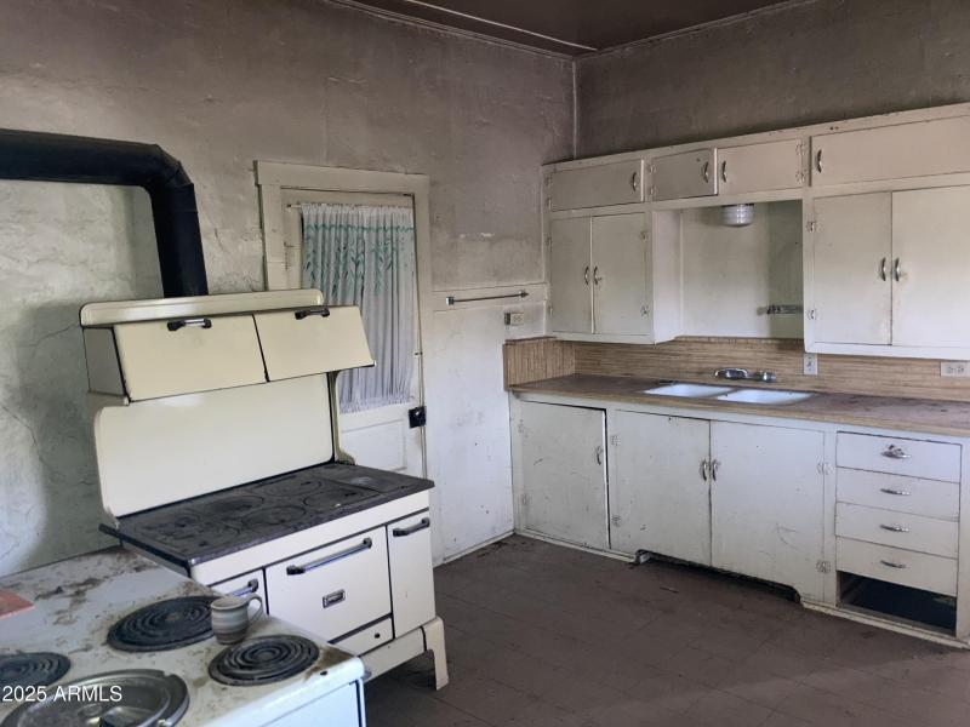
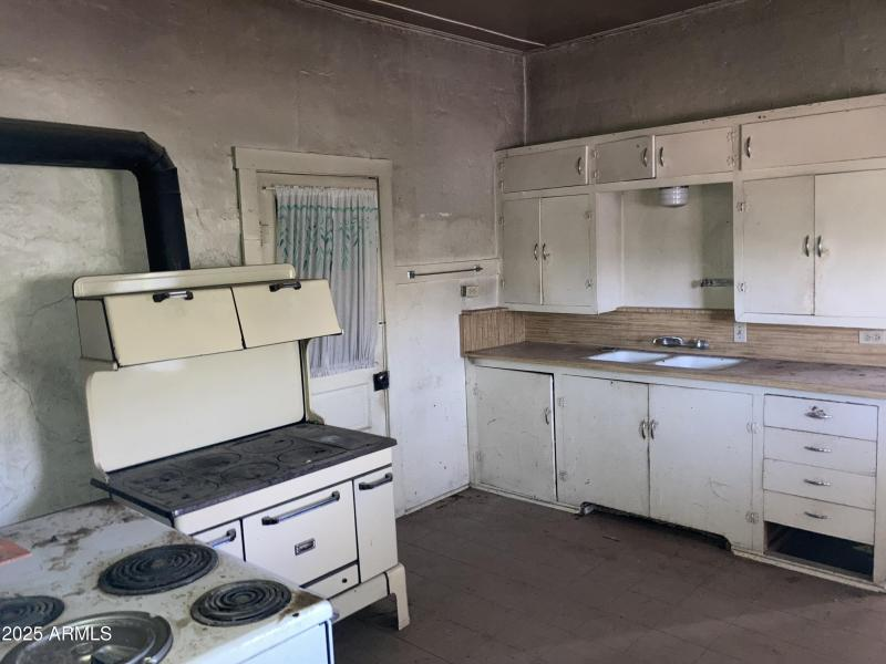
- mug (236, 617)
